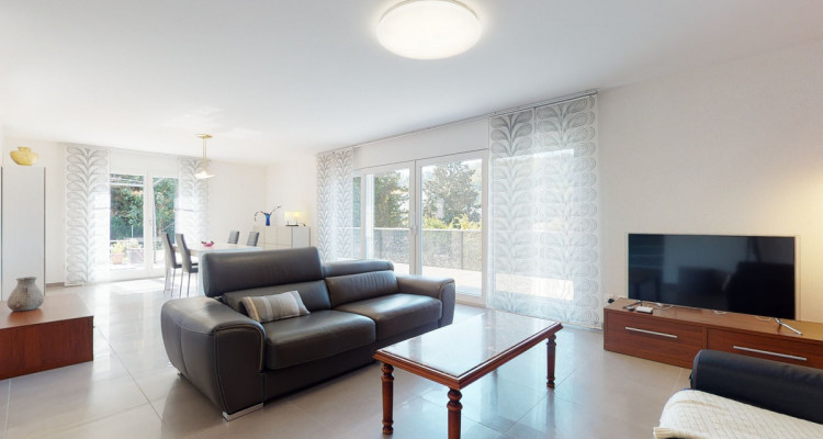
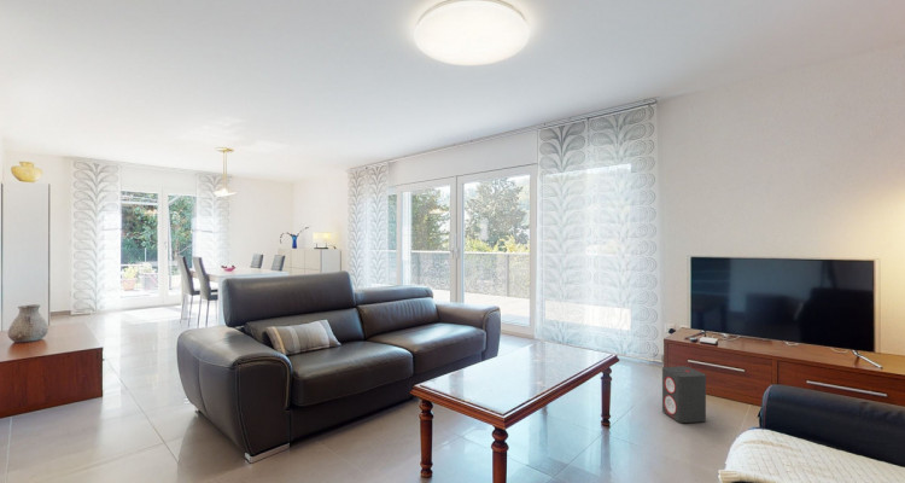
+ speaker (683, 394)
